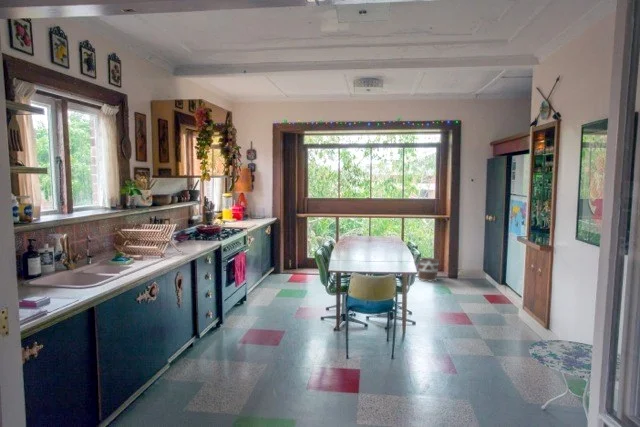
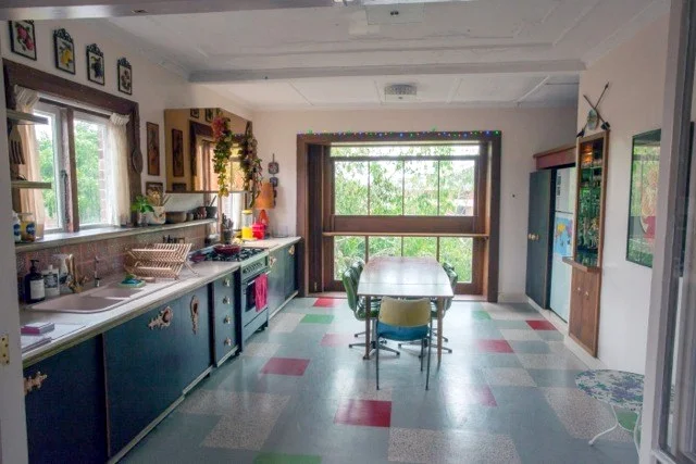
- bucket (427, 268)
